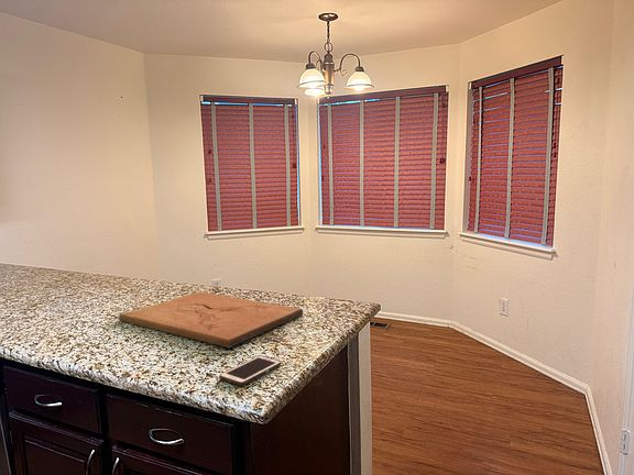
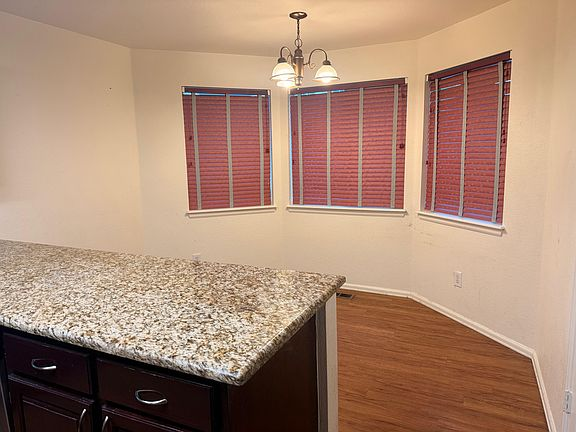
- cell phone (251, 369)
- cutting board (211, 313)
